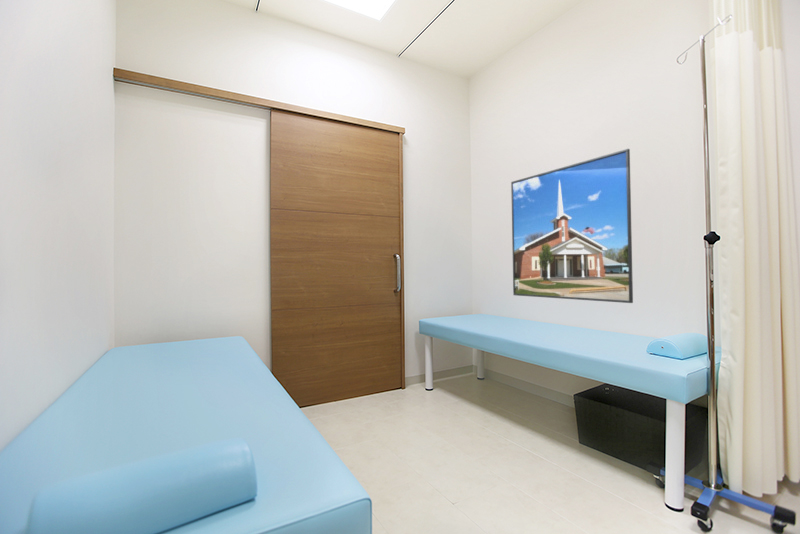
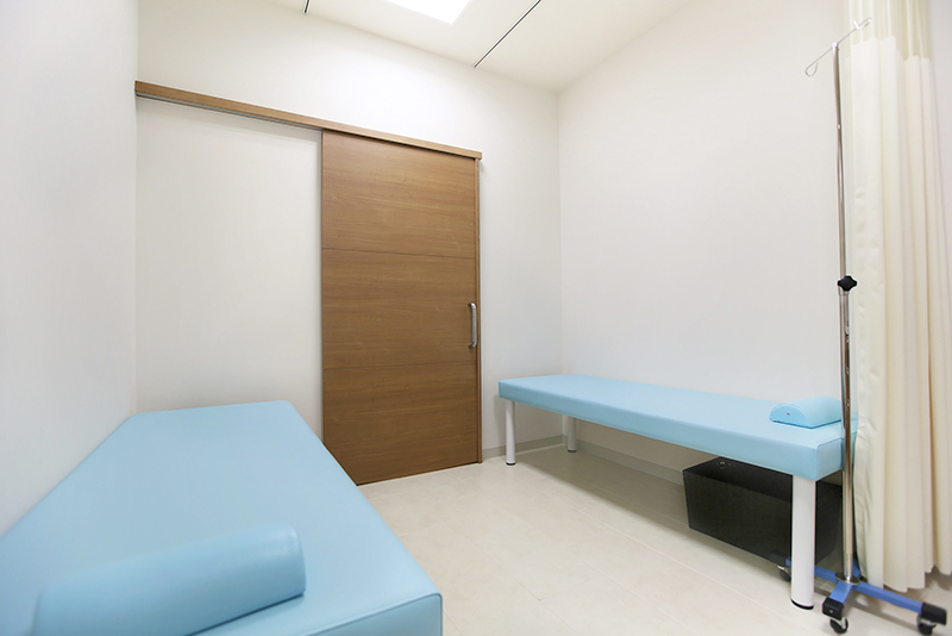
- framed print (562, 233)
